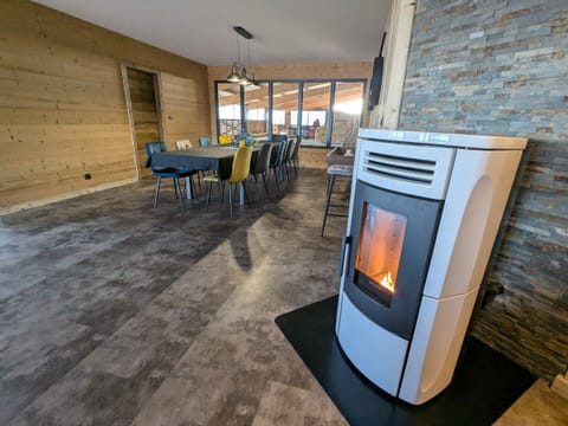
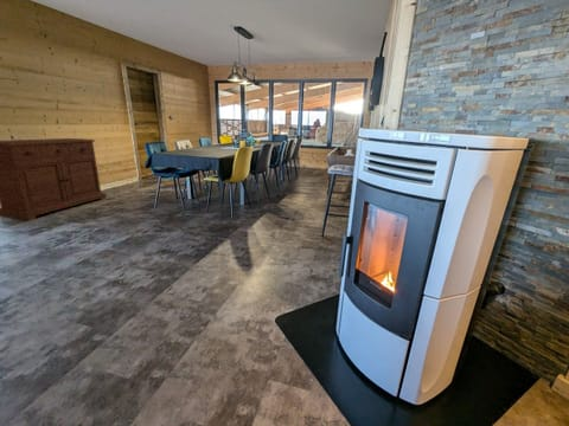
+ sideboard (52, 174)
